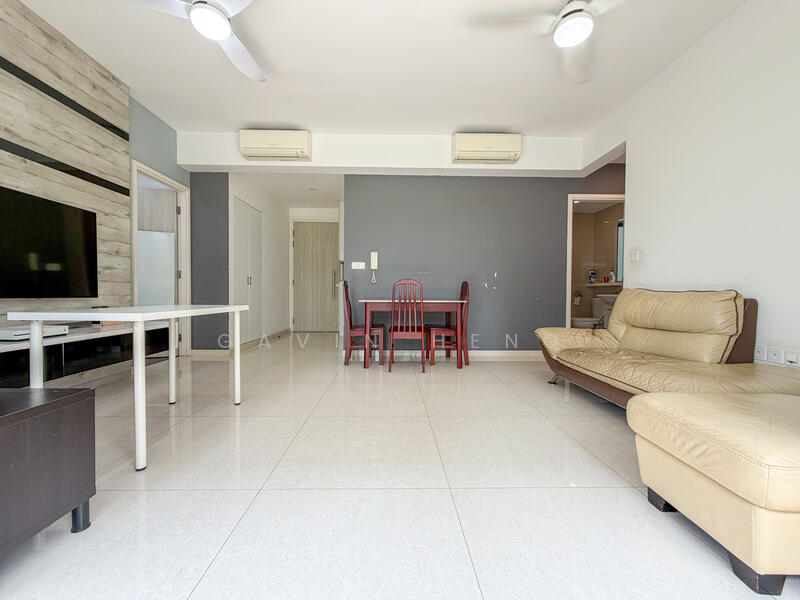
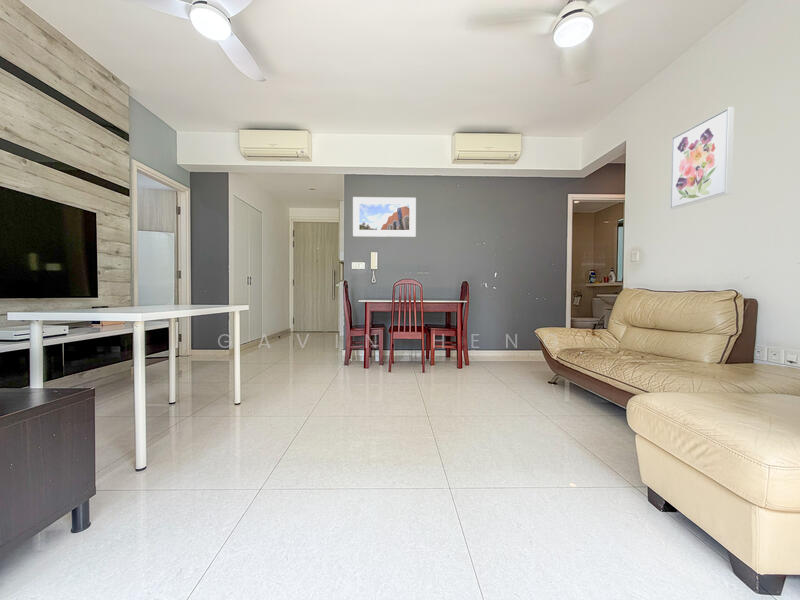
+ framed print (384, 216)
+ wall art (699, 163)
